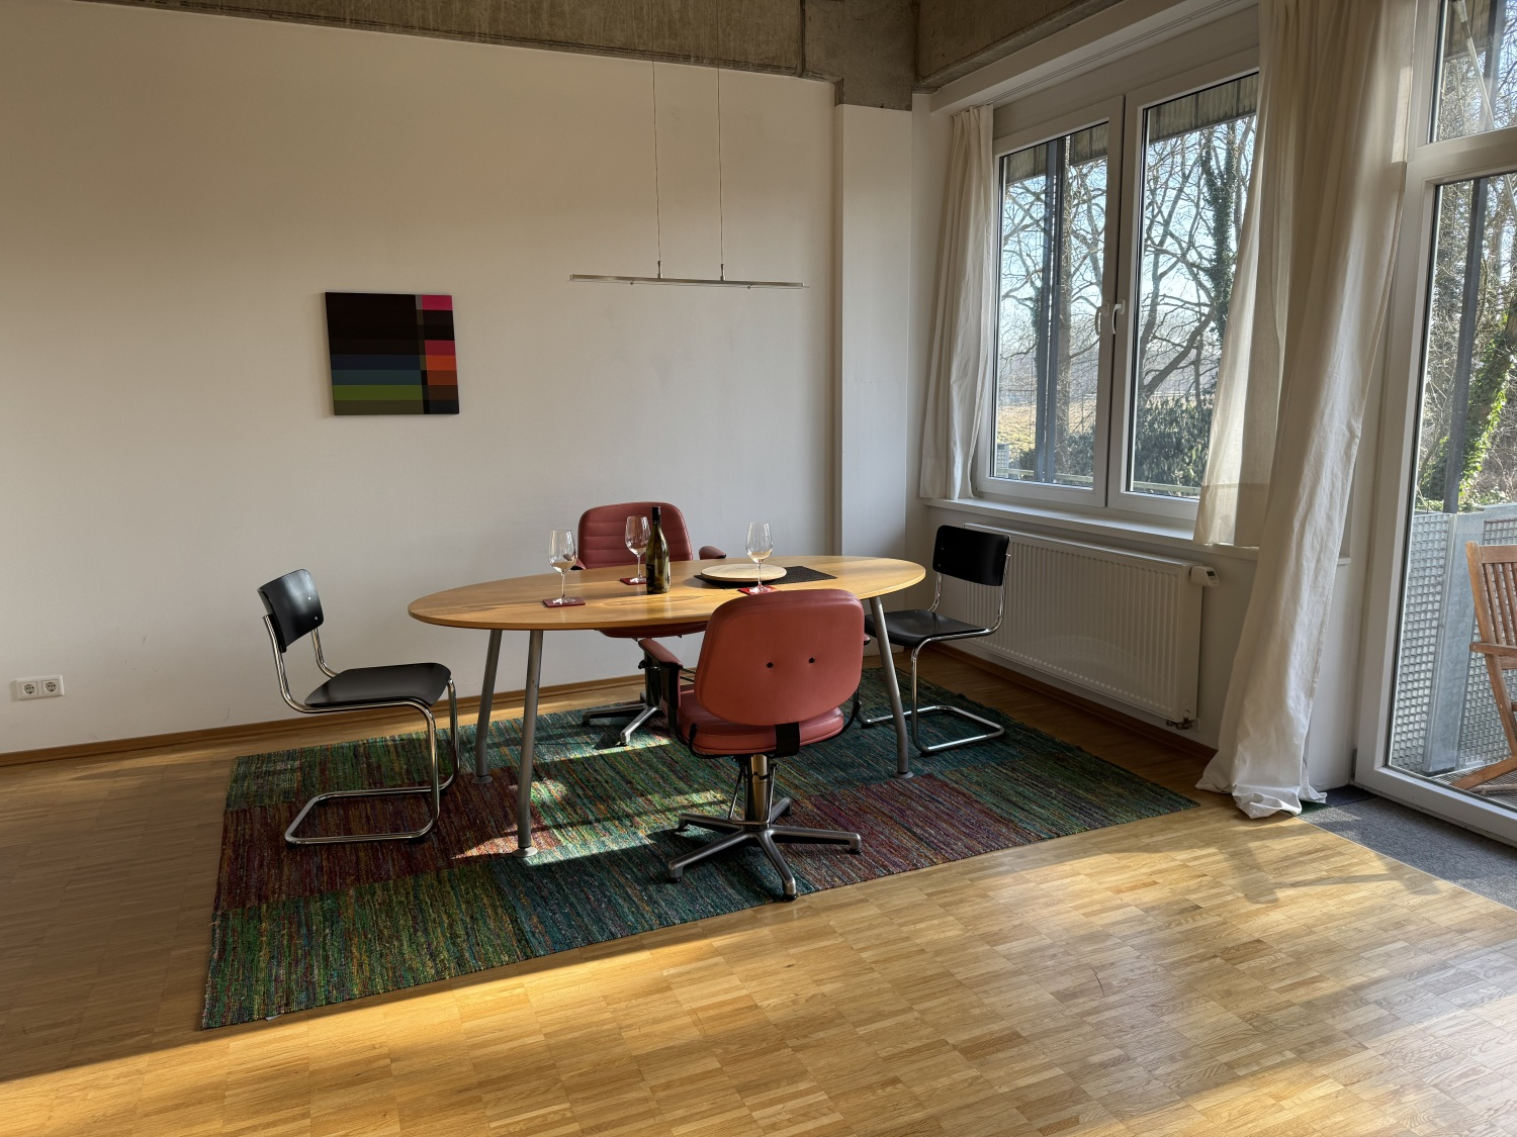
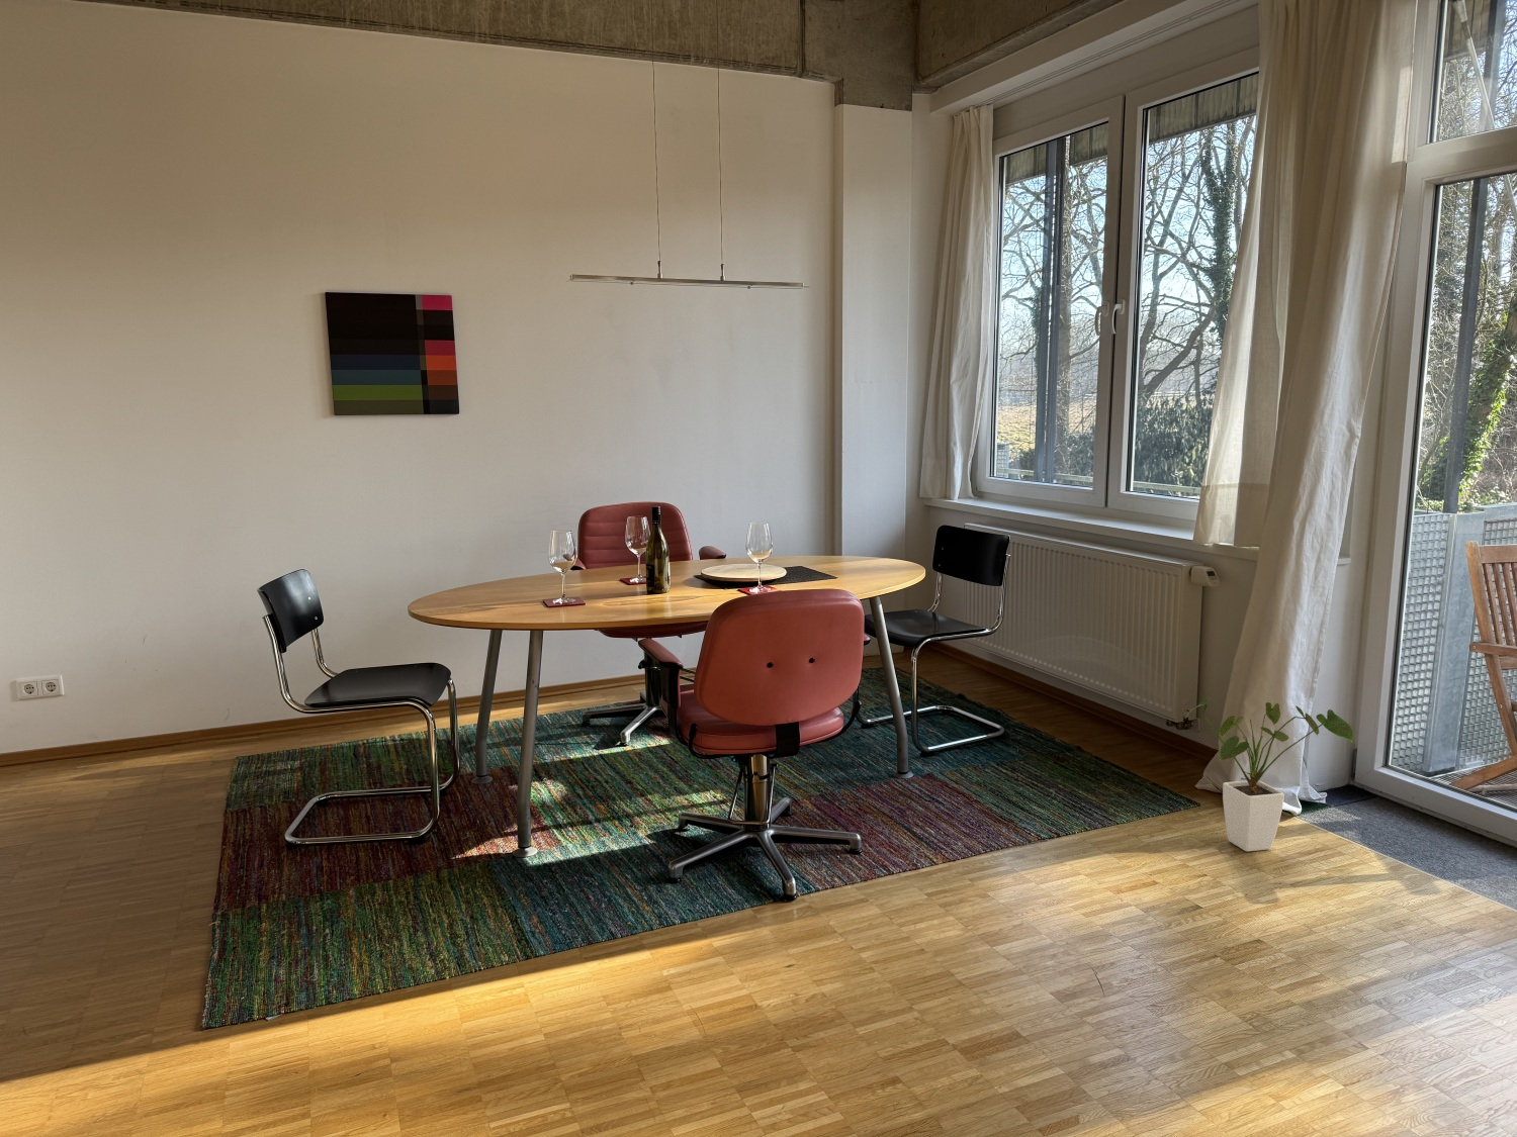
+ house plant (1261, 775)
